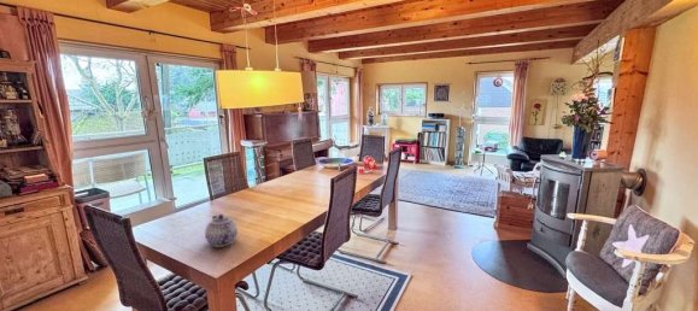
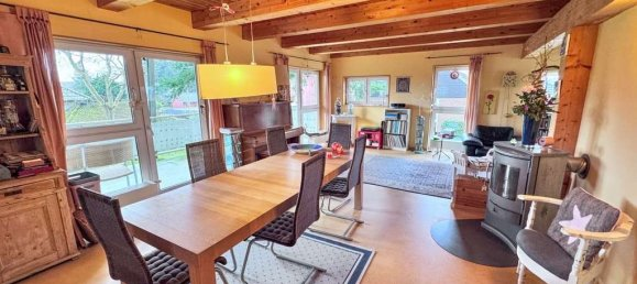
- teapot (221, 228)
